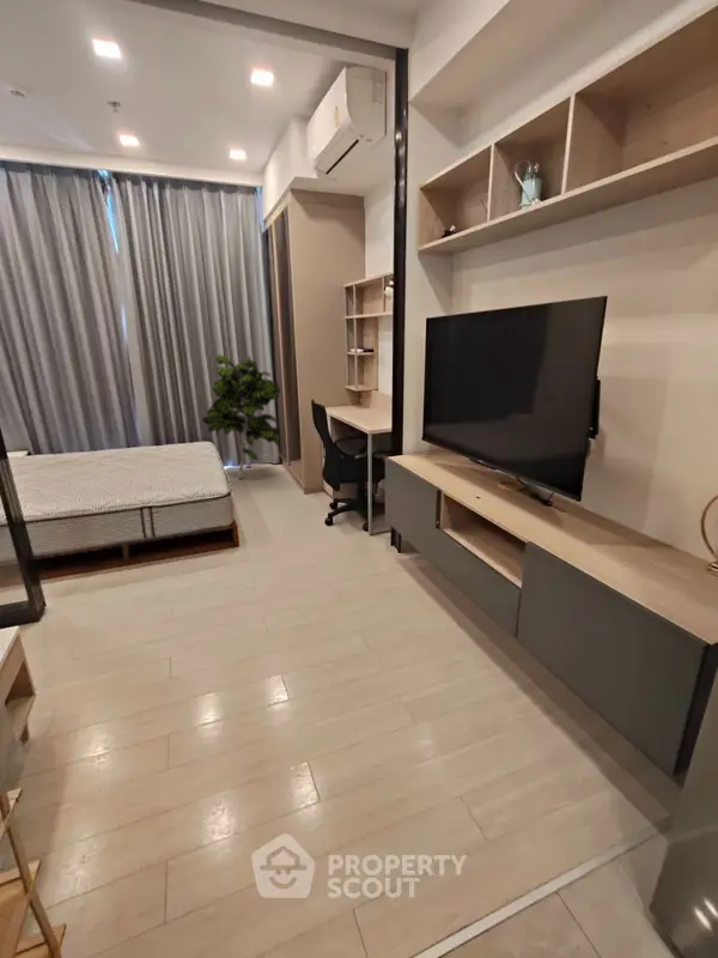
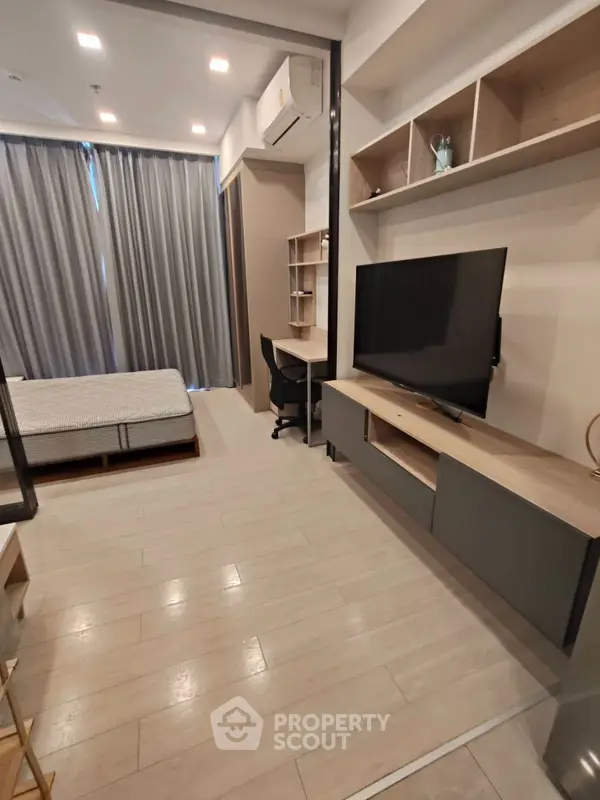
- indoor plant (242, 417)
